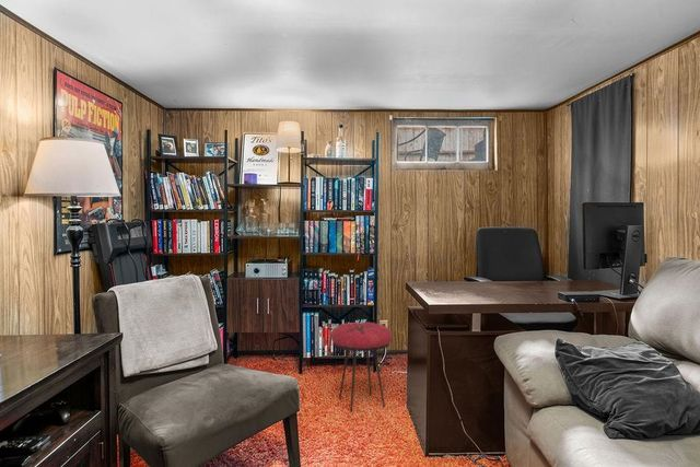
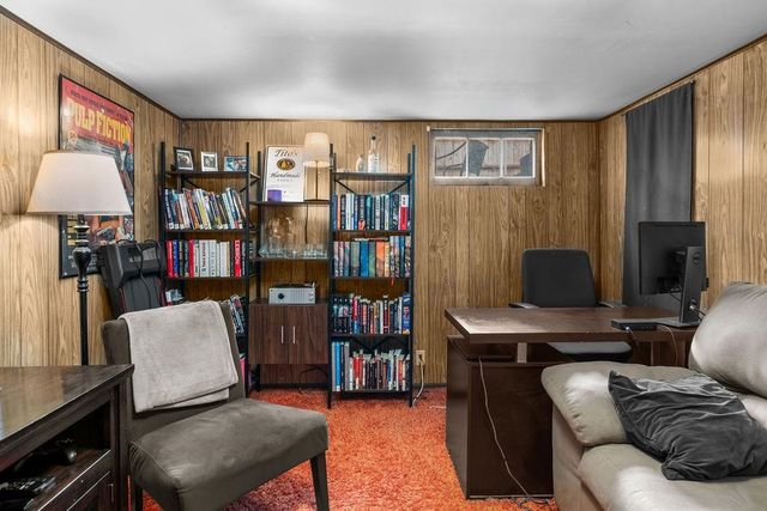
- stool (354, 363)
